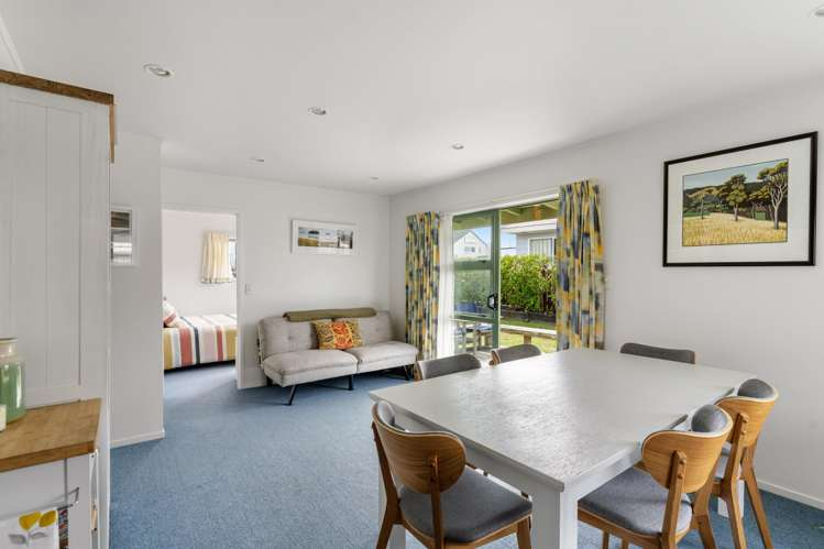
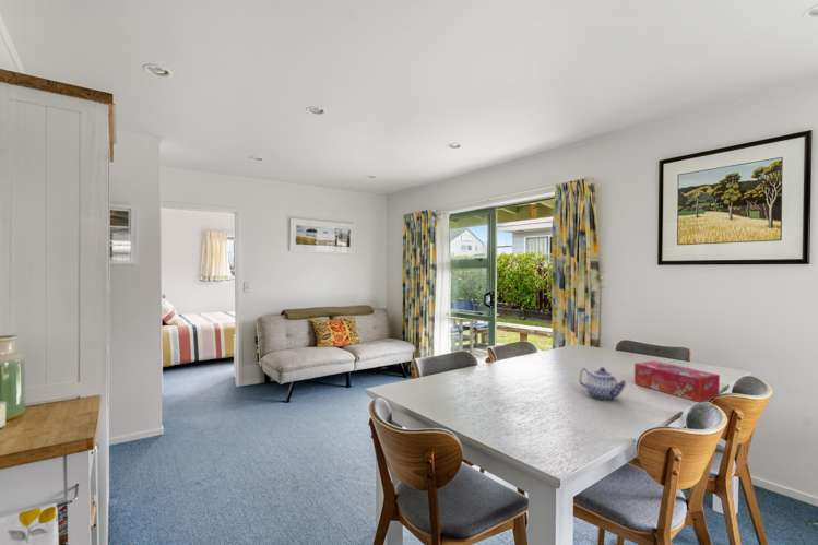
+ teapot (601, 381)
+ tissue box (674, 379)
